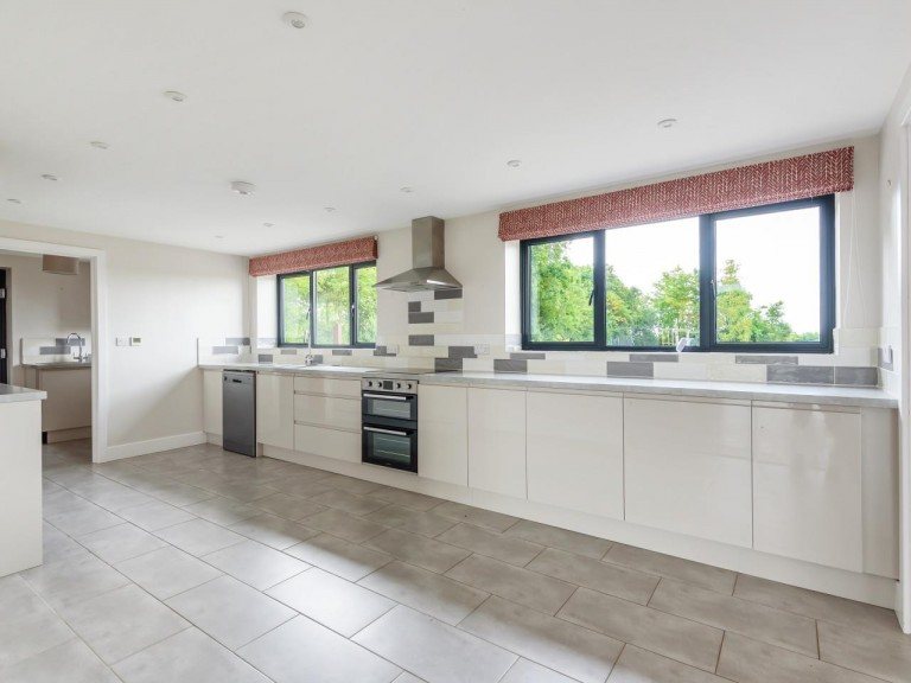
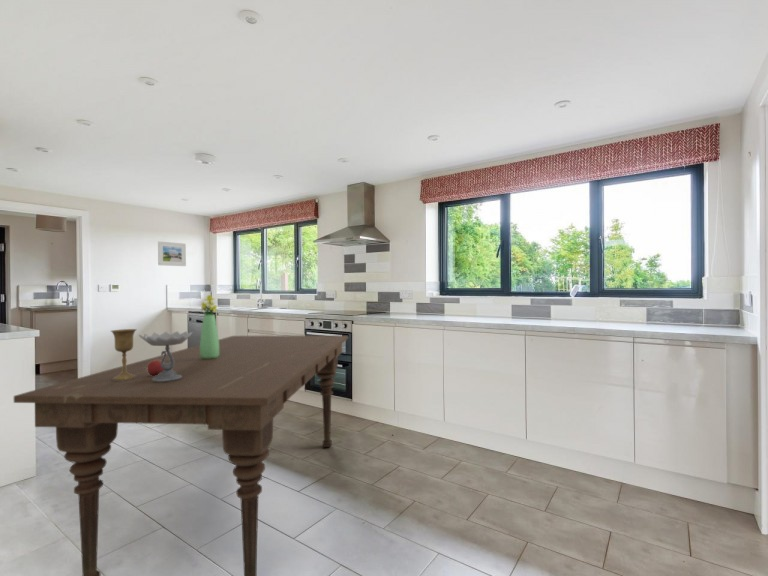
+ bouquet (209, 326)
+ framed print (172, 254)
+ dining table (243, 423)
+ goblet (152, 361)
